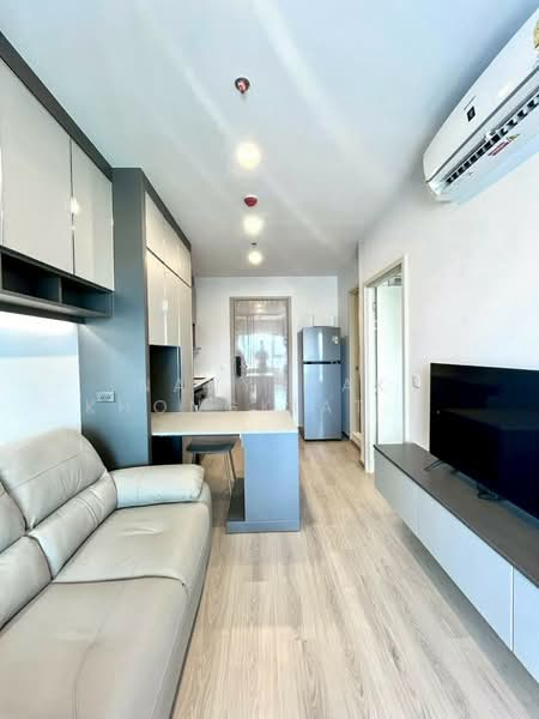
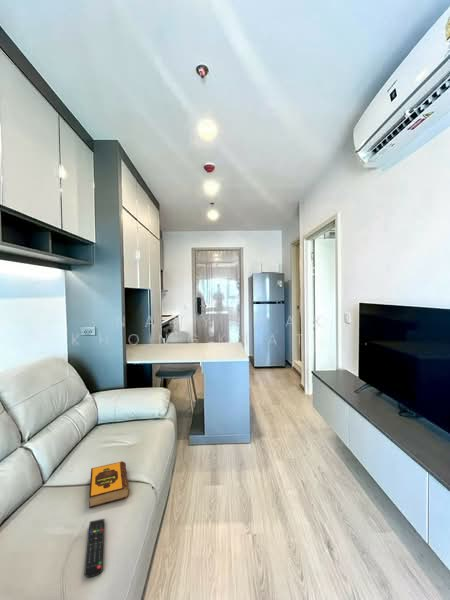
+ remote control (95, 545)
+ hardback book (109, 481)
